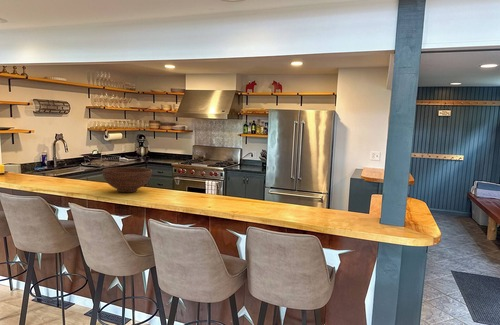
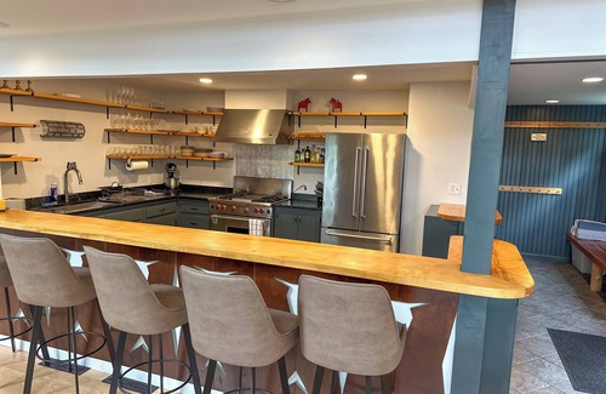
- fruit bowl (127, 180)
